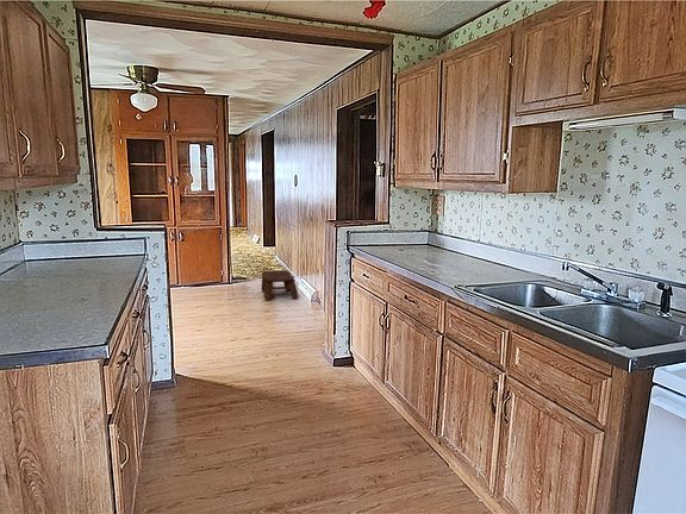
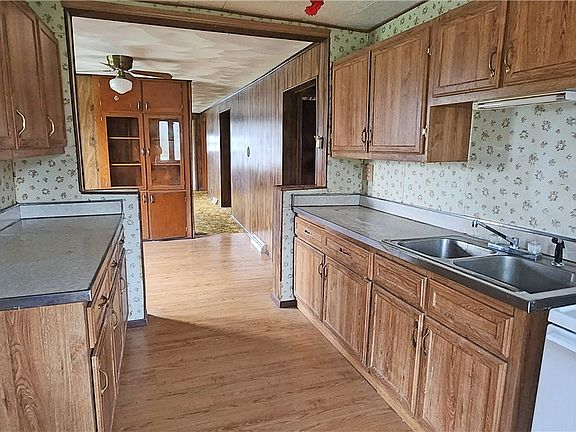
- stool (279, 287)
